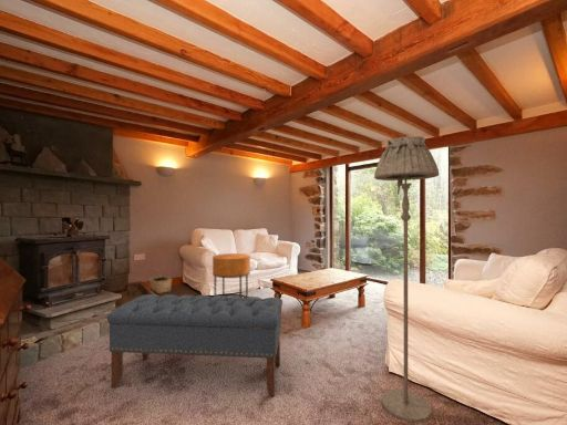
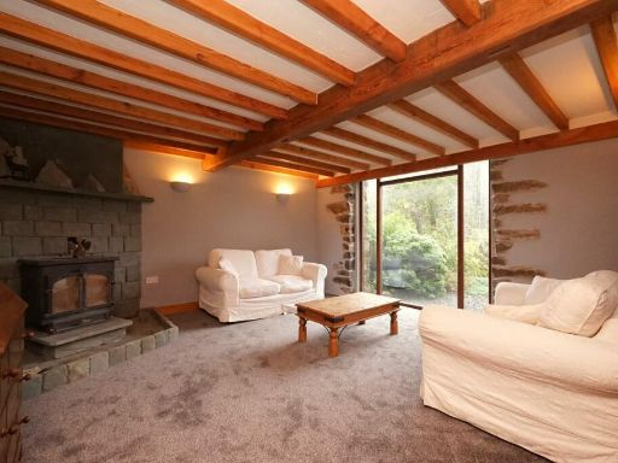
- basket (159, 280)
- floor lamp (405, 272)
- bench (202, 338)
- side table (231, 277)
